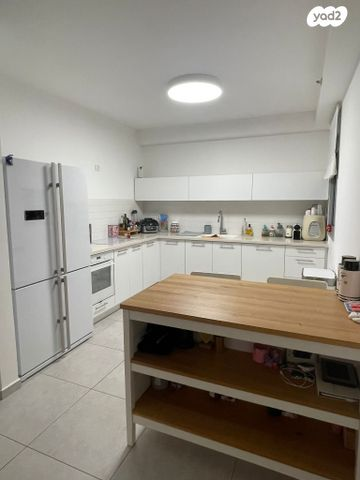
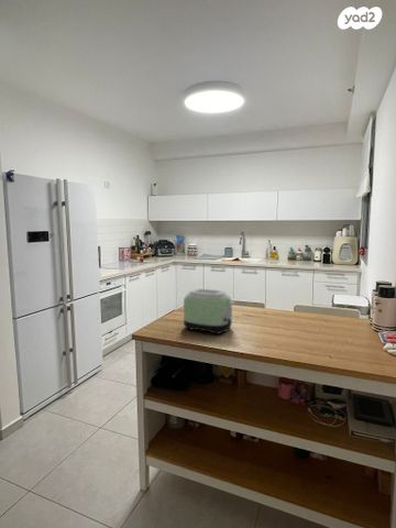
+ toaster (209, 310)
